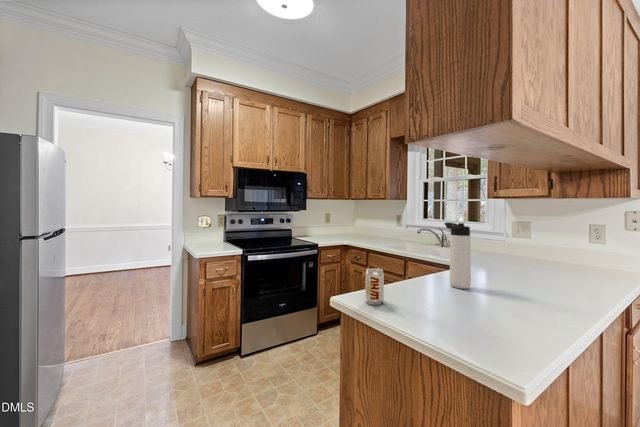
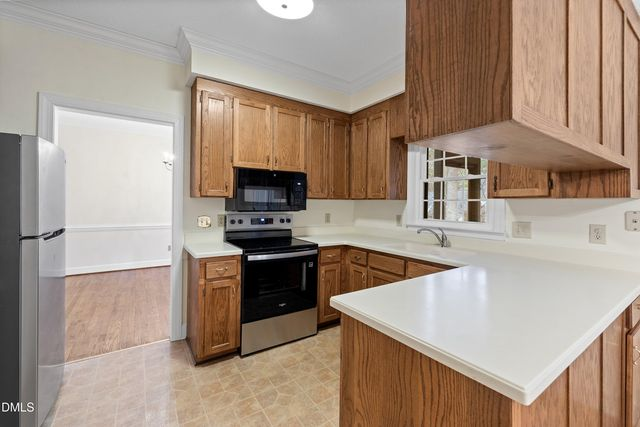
- thermos bottle (456, 254)
- beverage can (374, 286)
